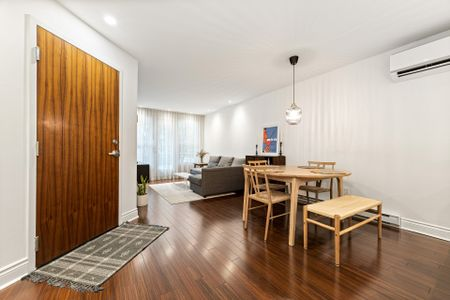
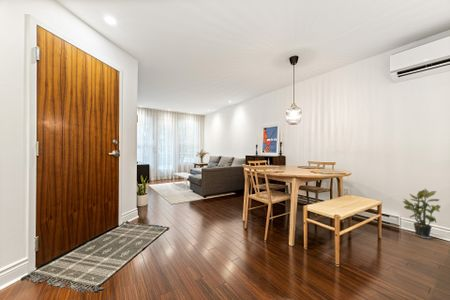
+ potted plant (421, 212)
